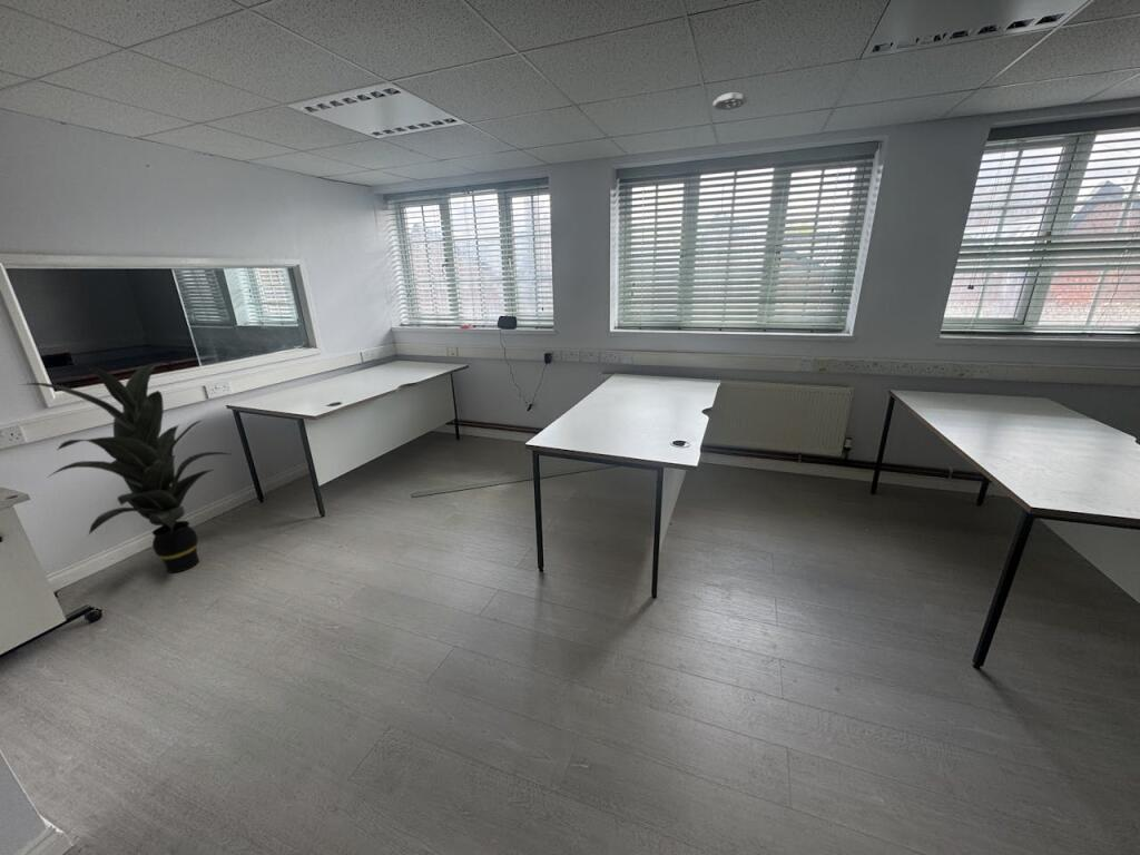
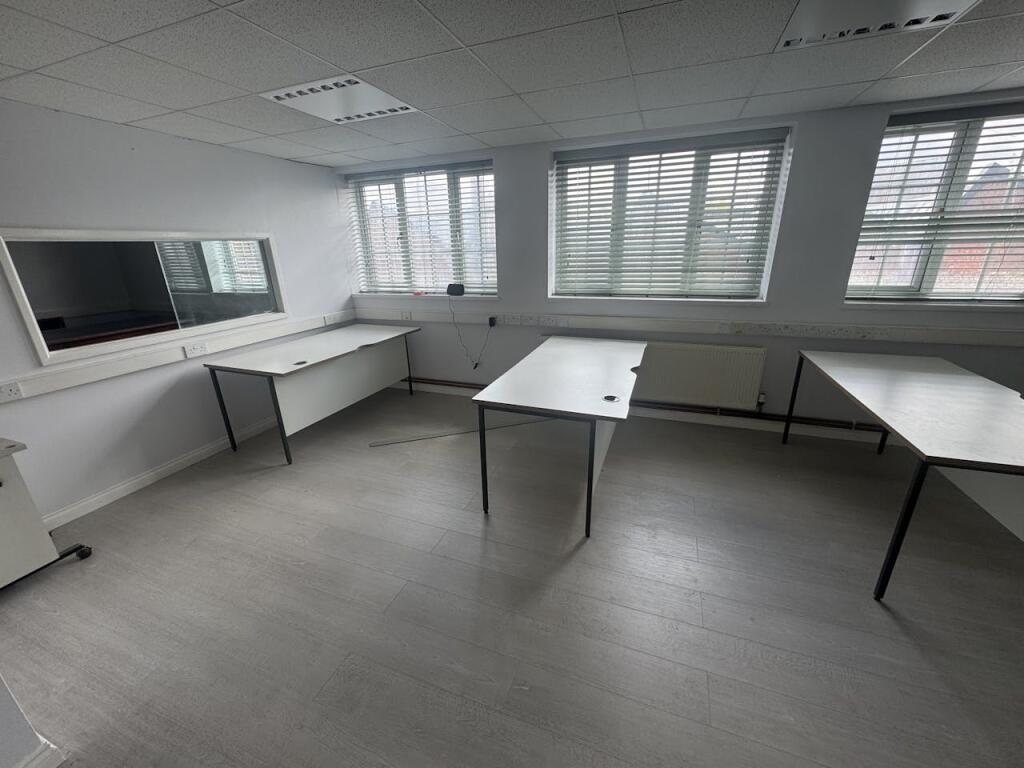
- smoke detector (729, 98)
- indoor plant (138, 471)
